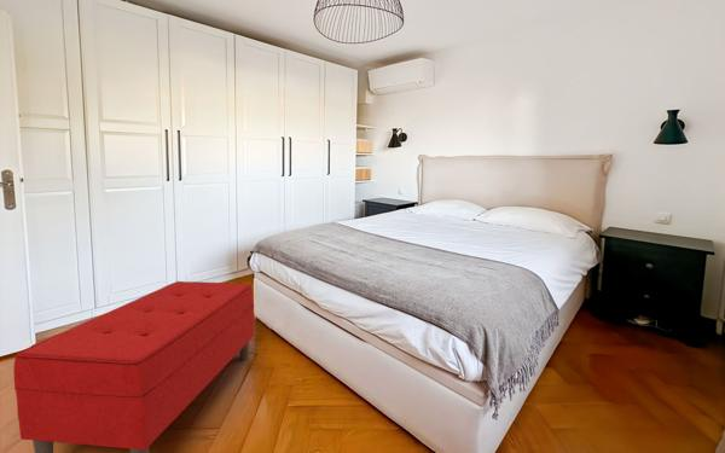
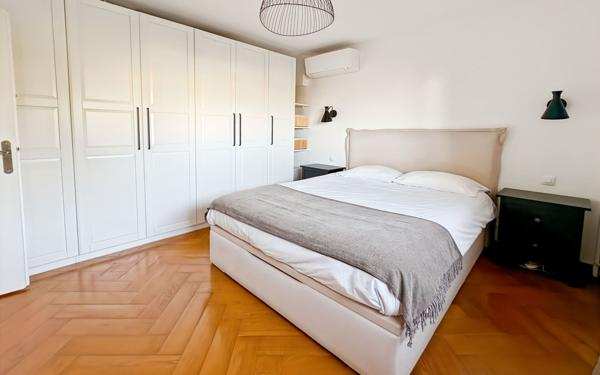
- bench (166, 356)
